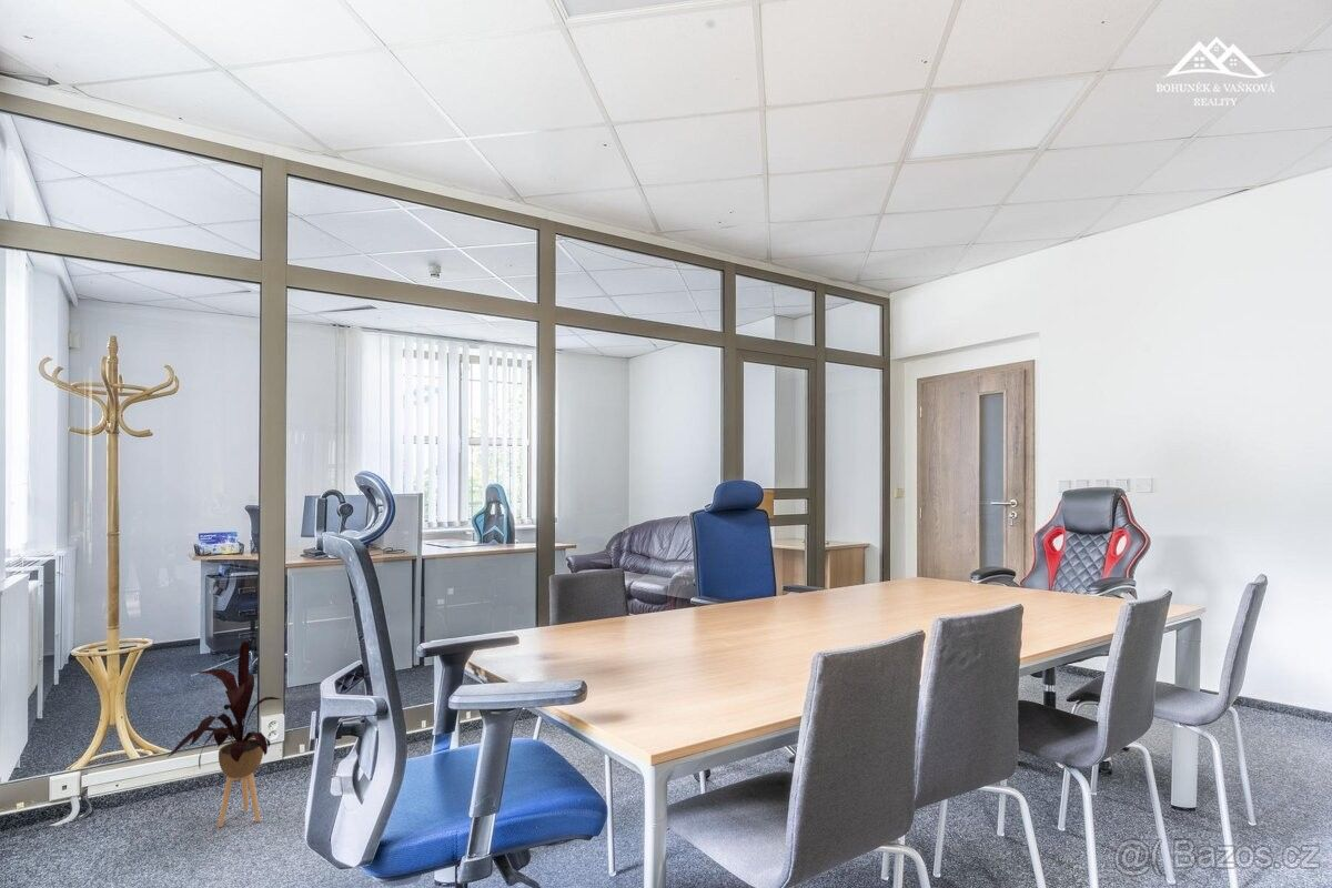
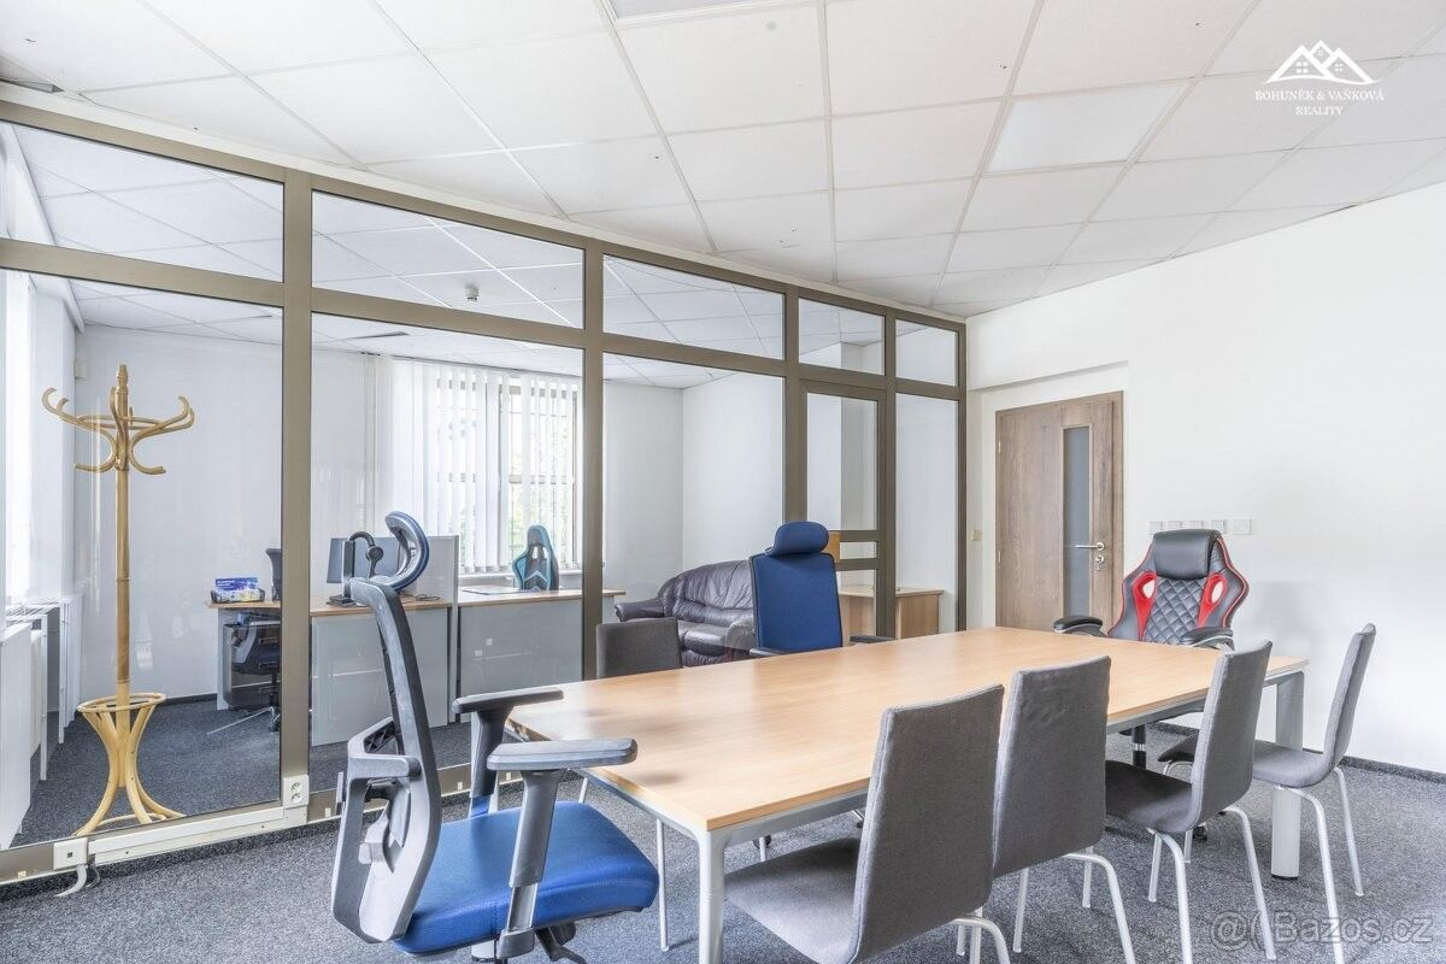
- house plant (229, 730)
